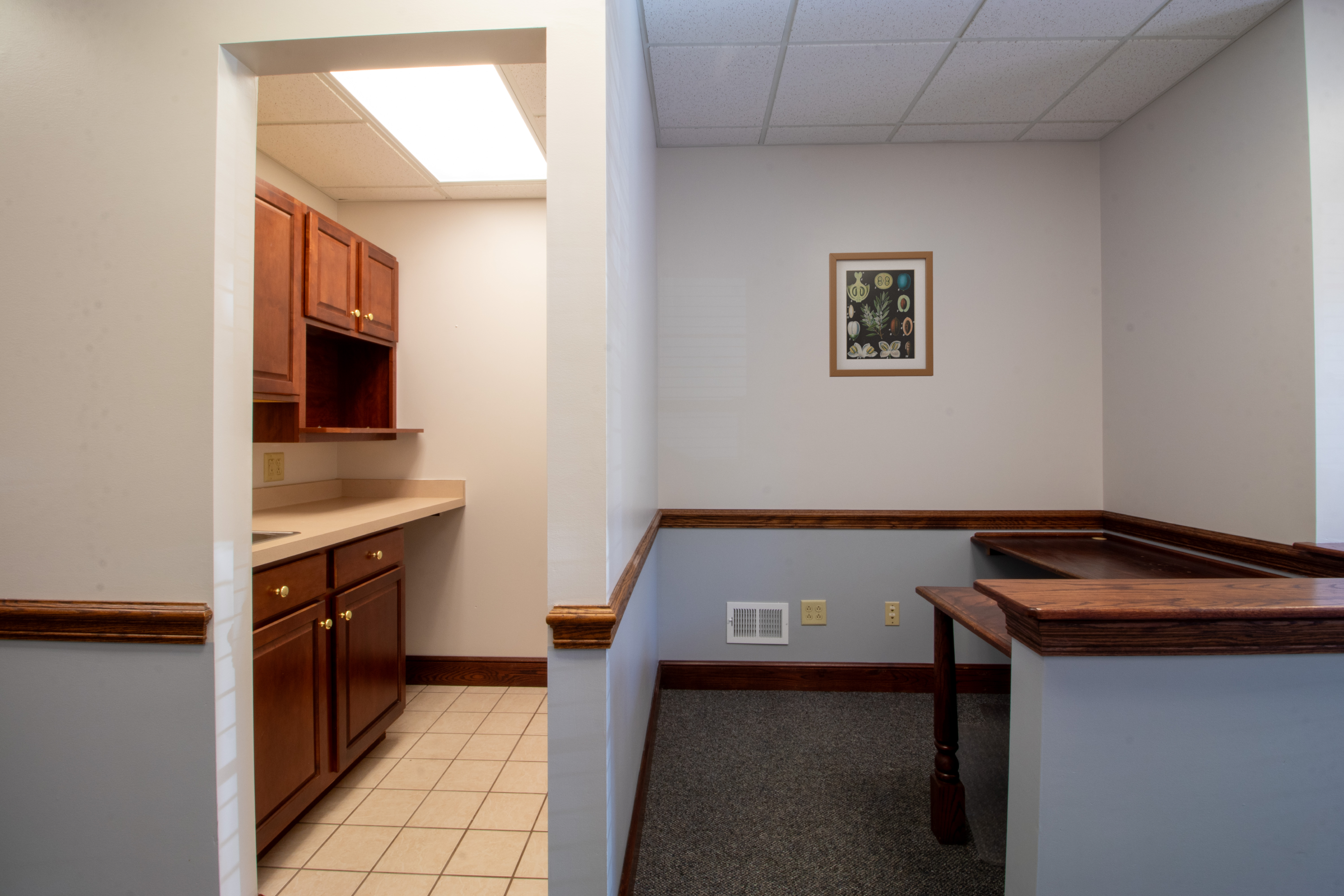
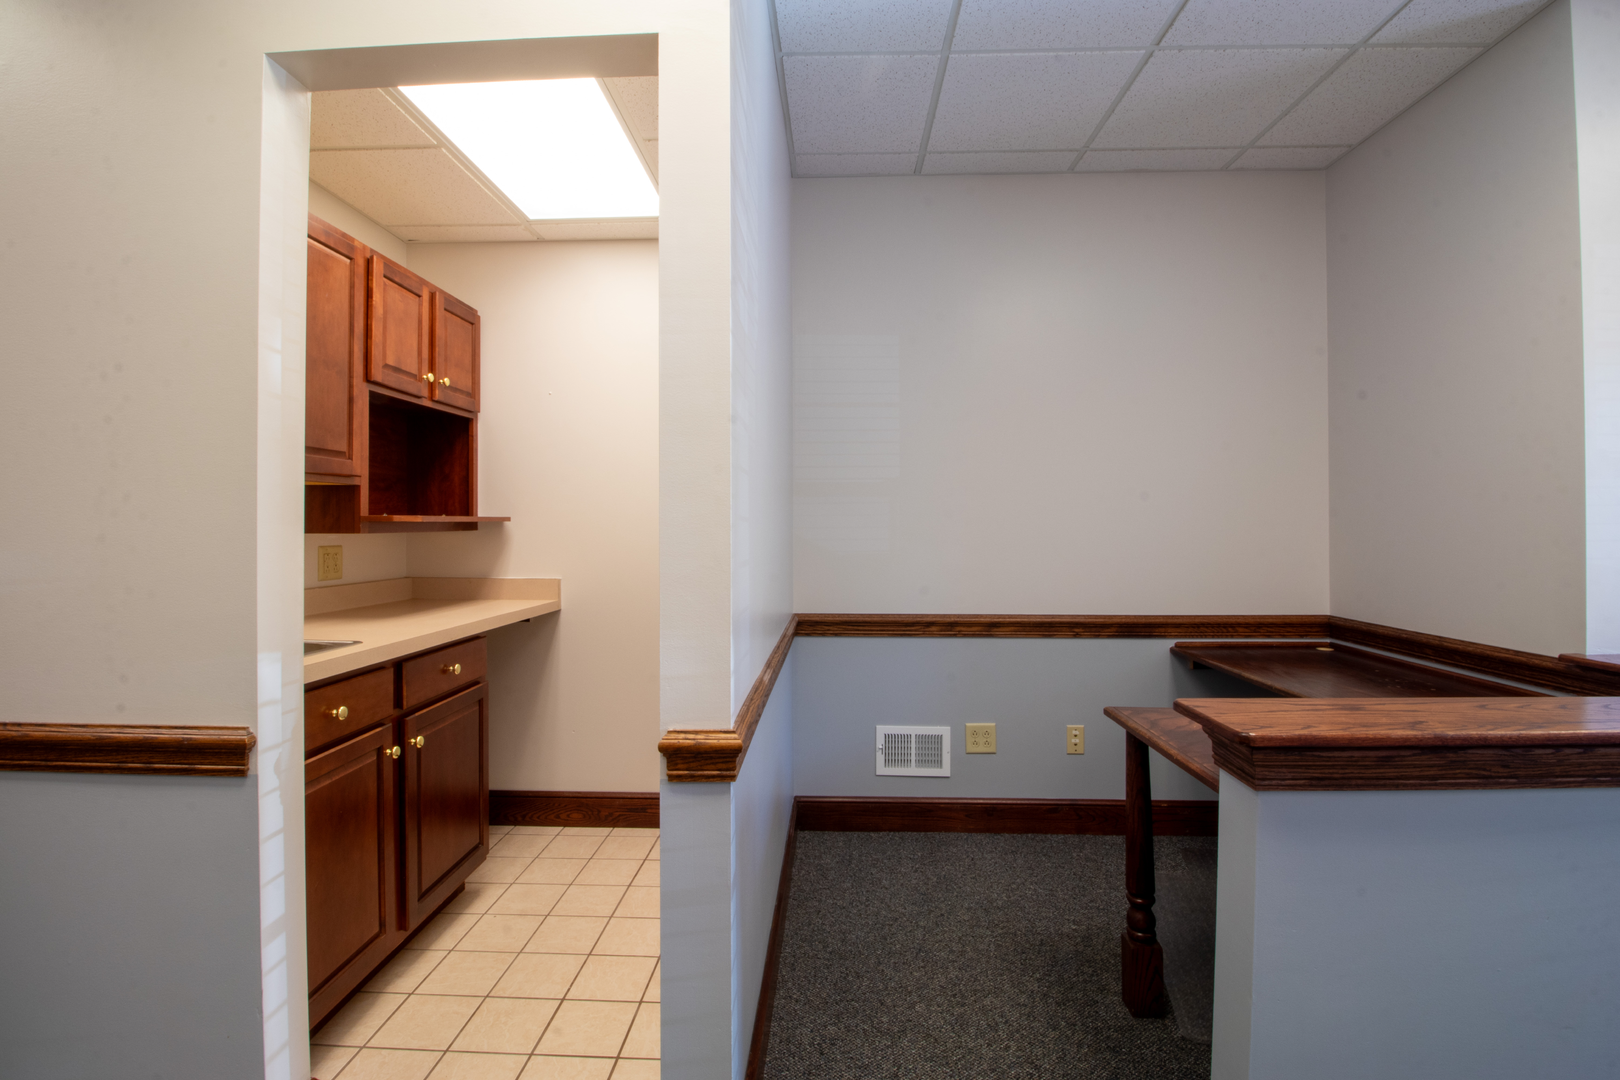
- wall art (881, 314)
